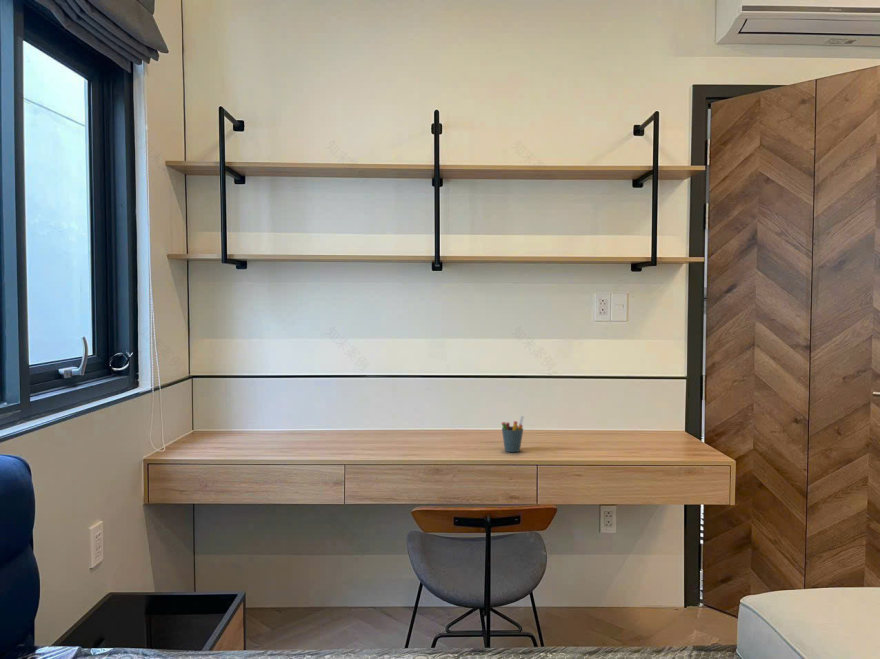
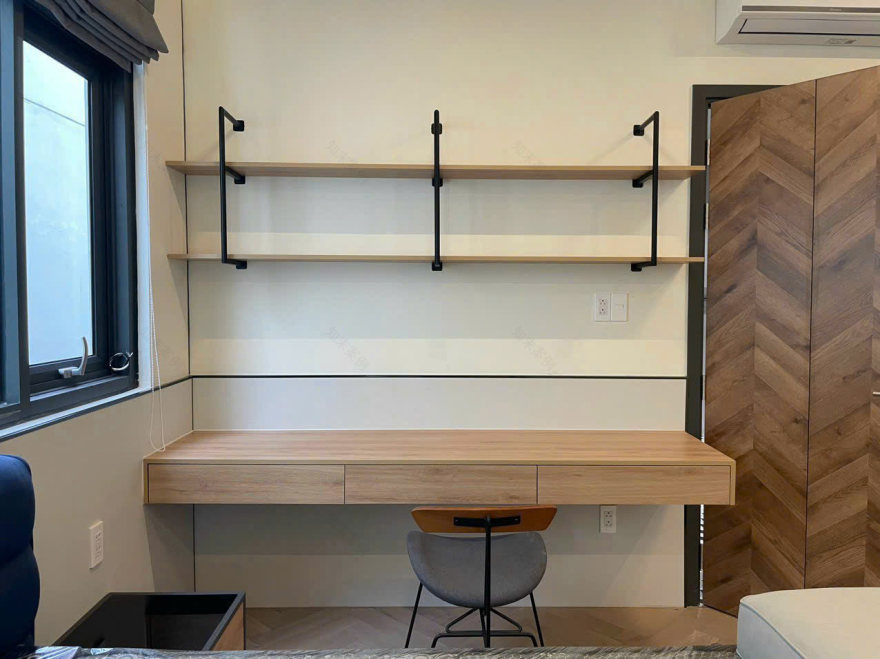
- pen holder (512, 433)
